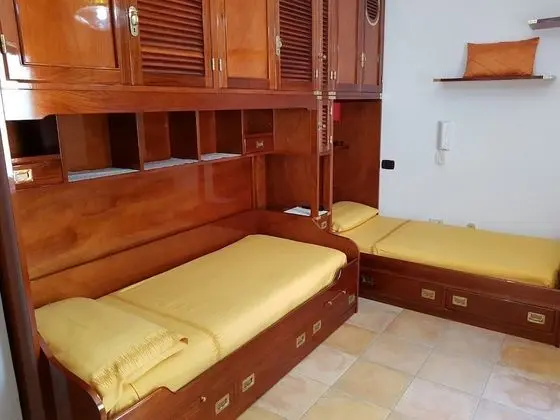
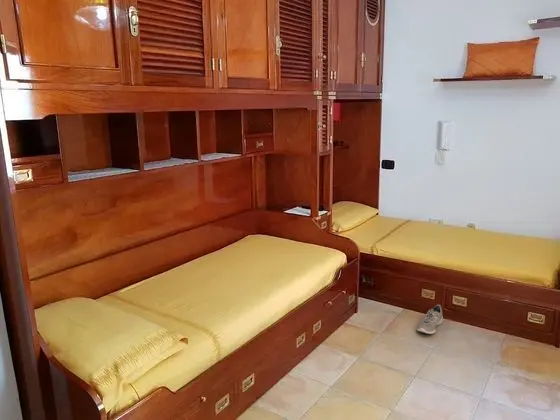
+ sneaker (429, 318)
